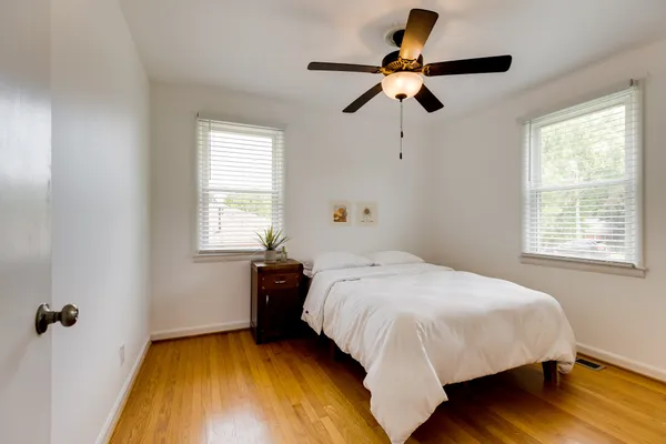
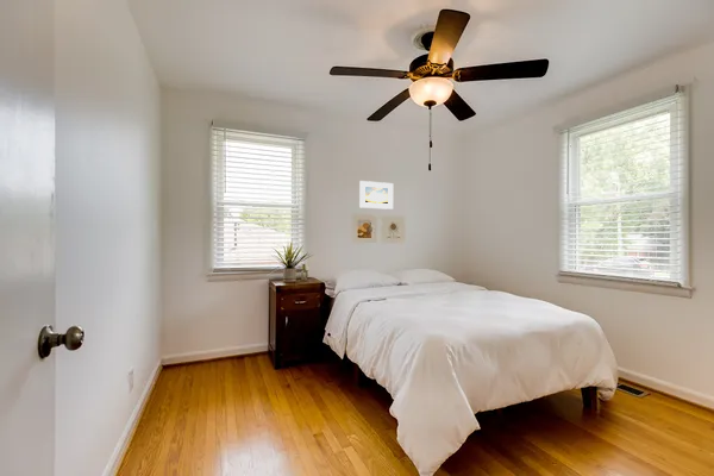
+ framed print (376, 195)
